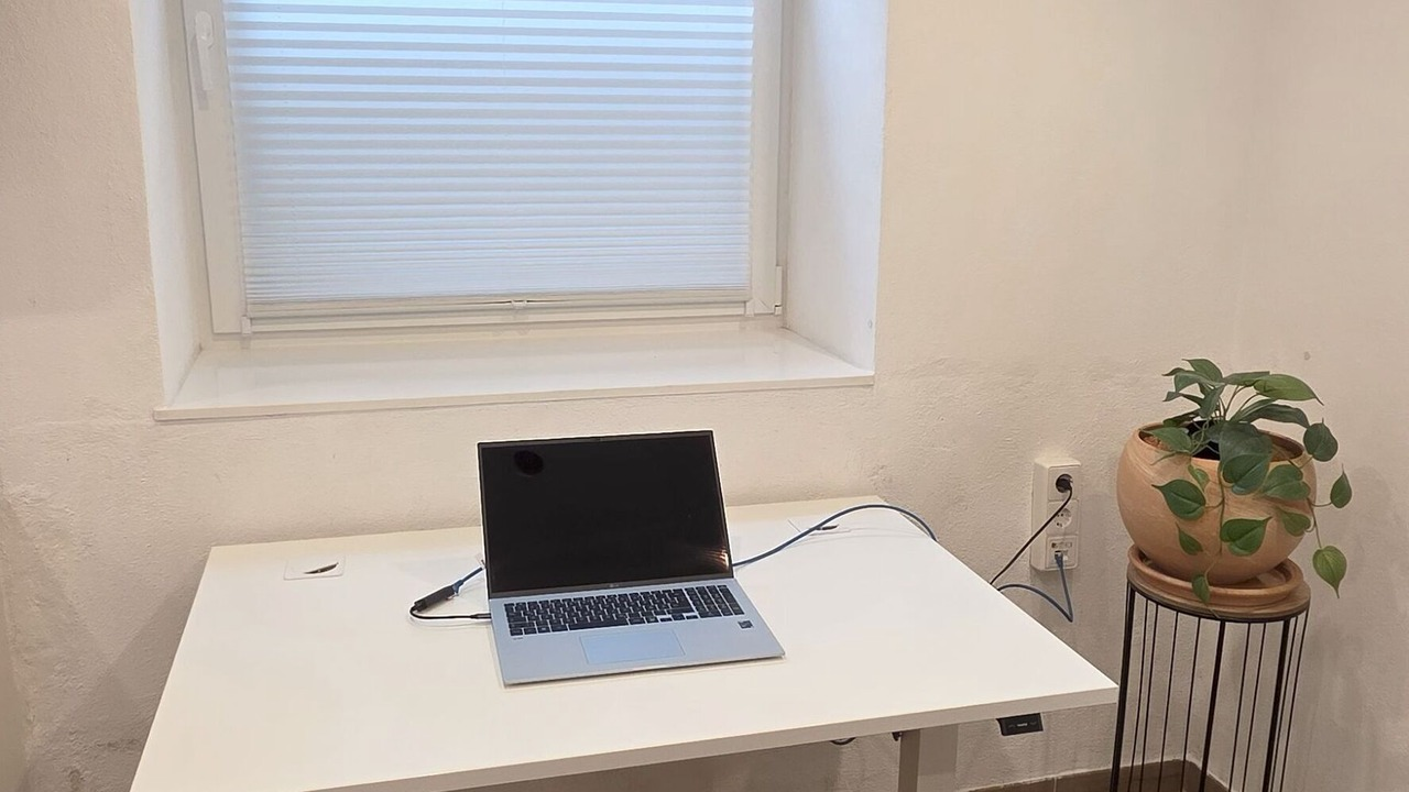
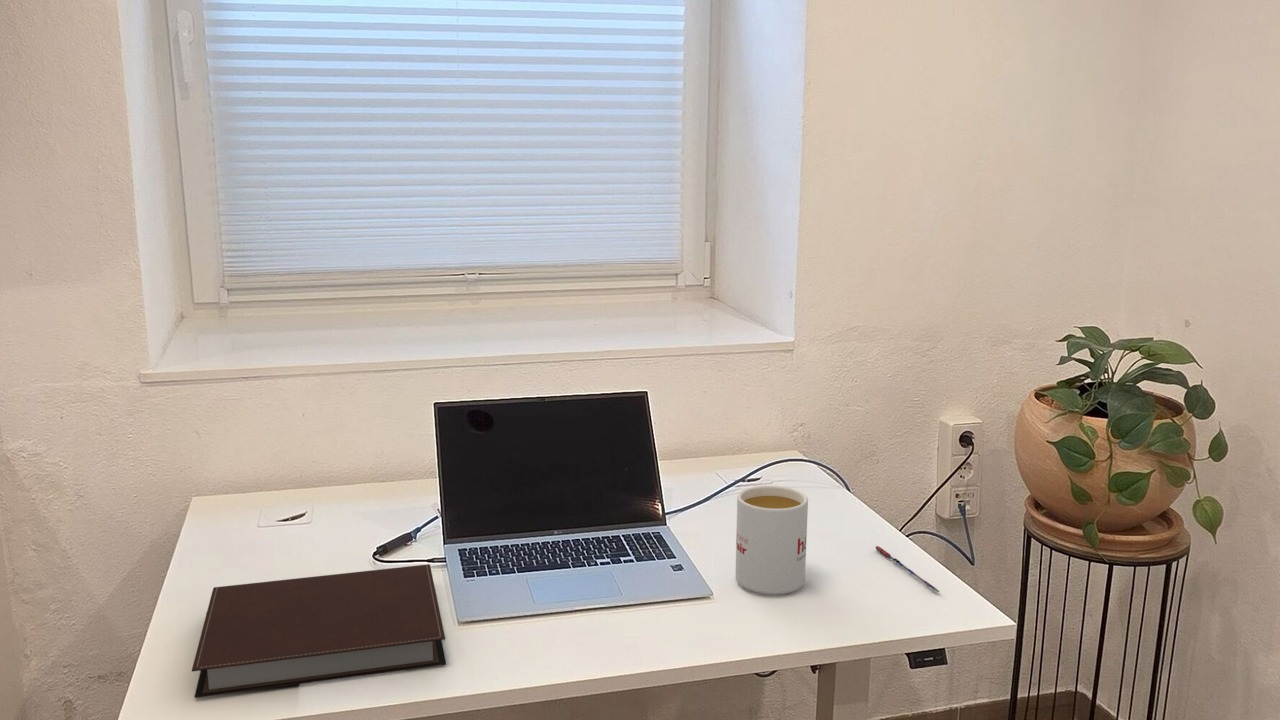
+ notebook (324, 622)
+ pen (906, 568)
+ mug (765, 534)
